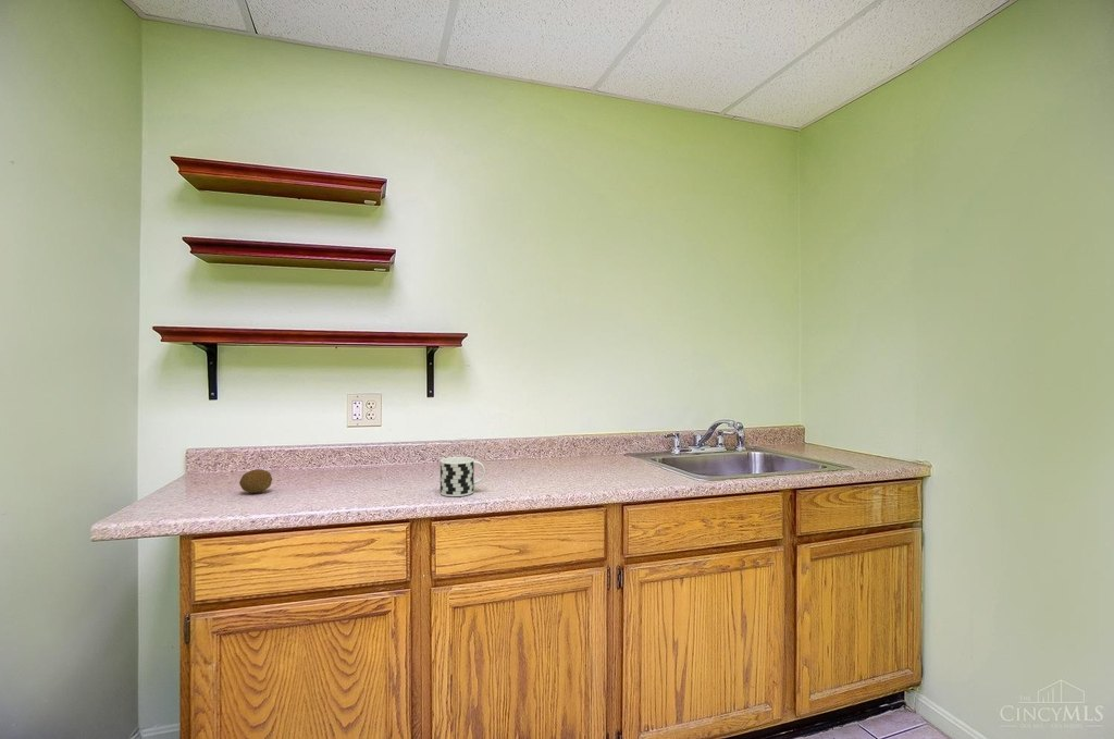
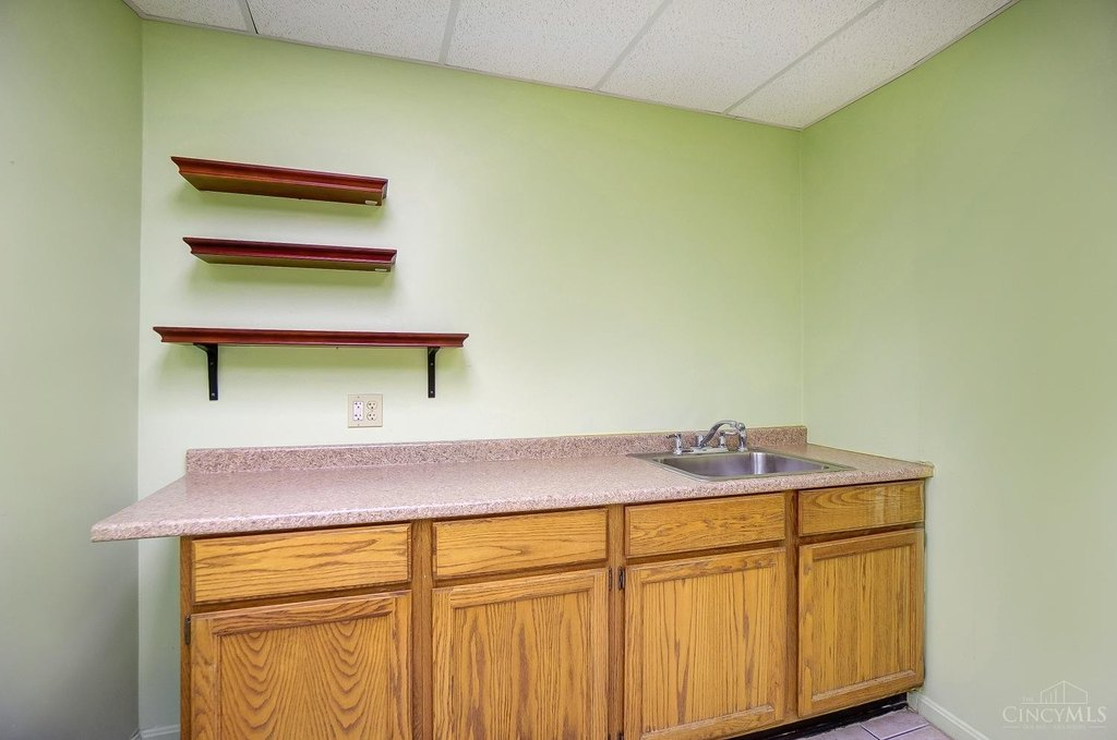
- cup (462, 476)
- fruit (256, 480)
